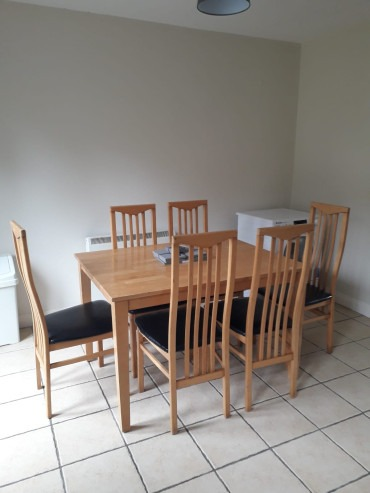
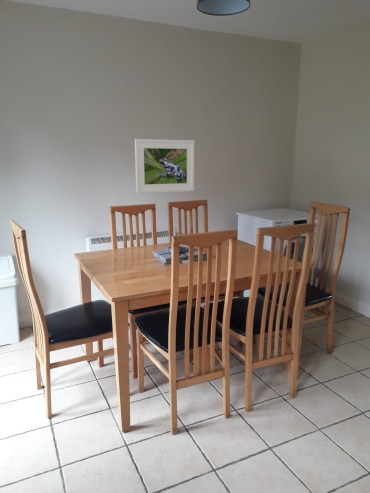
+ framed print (165, 166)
